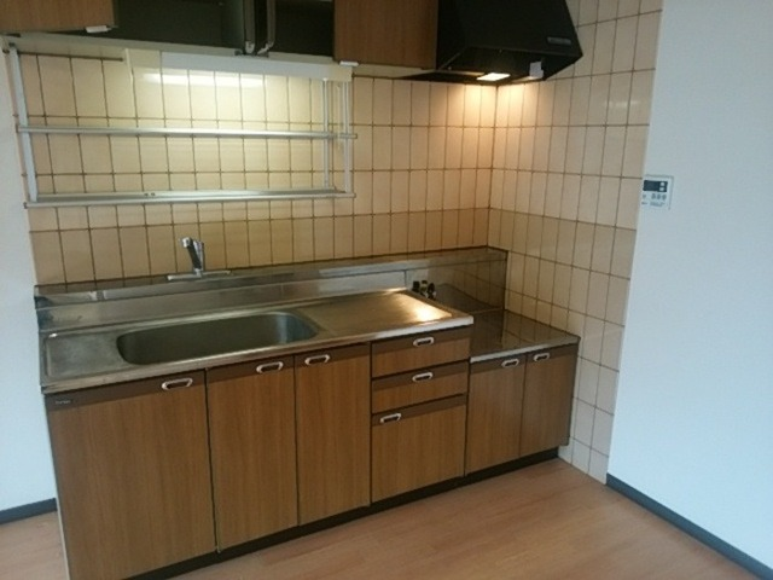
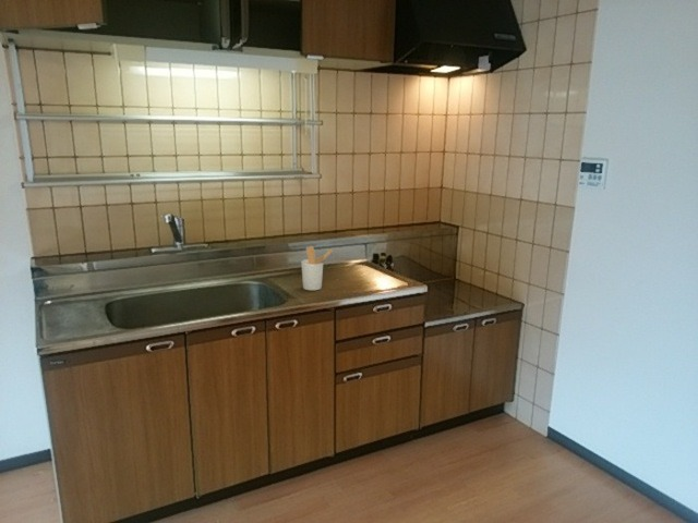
+ utensil holder (317, 268)
